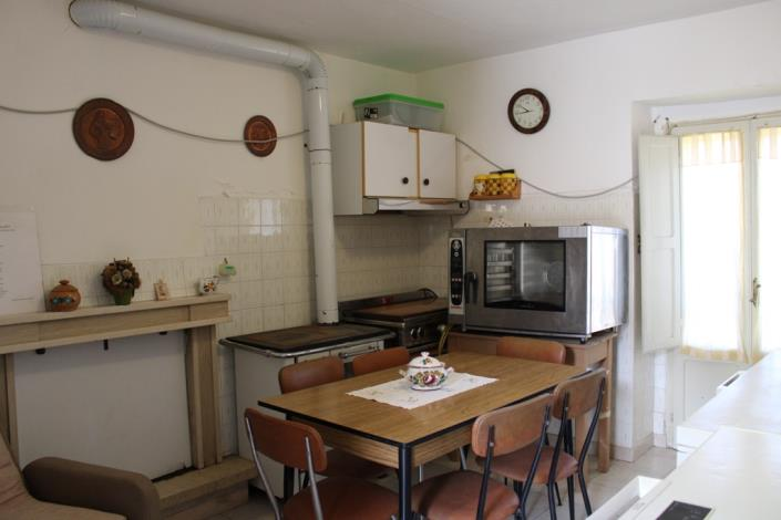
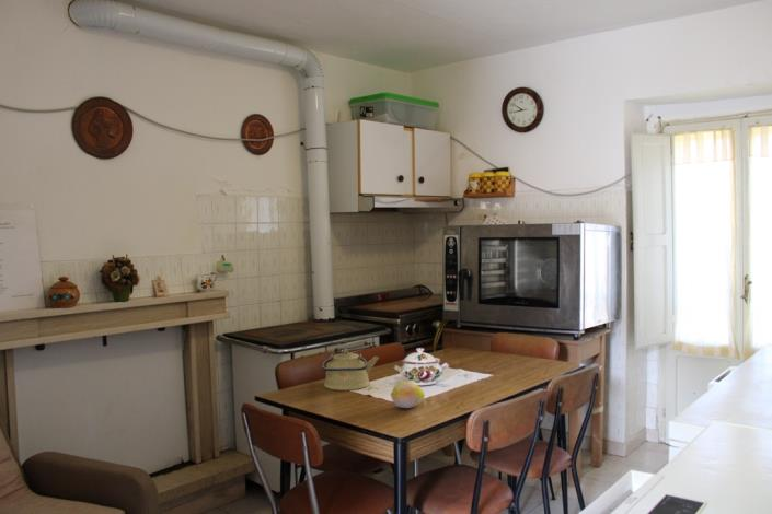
+ fruit (407, 394)
+ kettle (350, 366)
